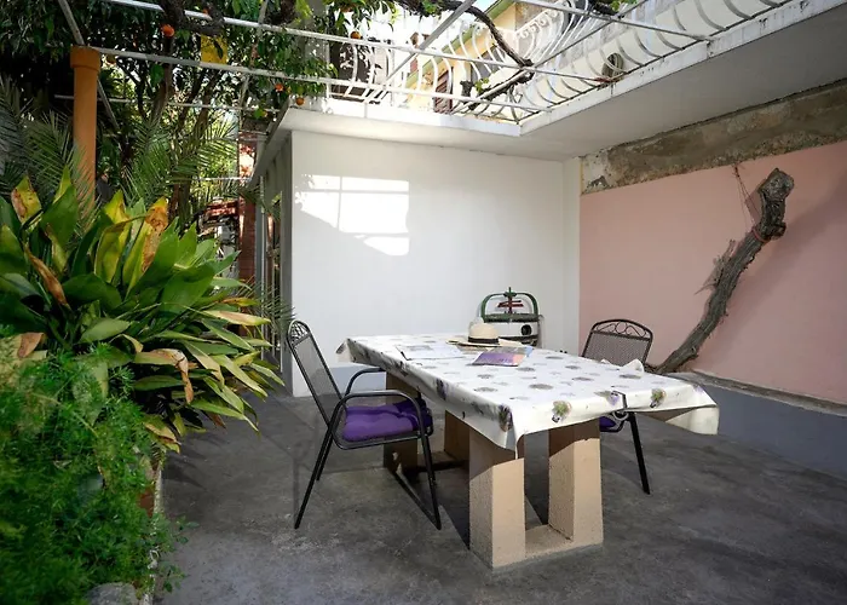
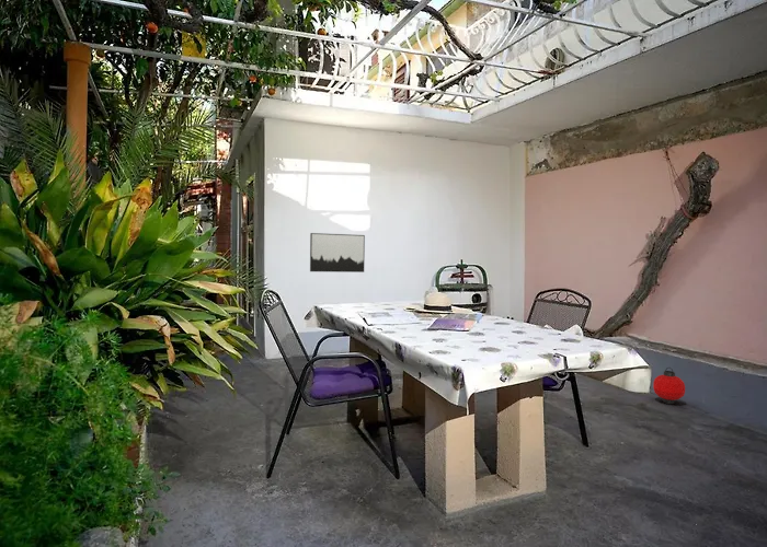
+ lantern (668, 384)
+ wall art (337, 253)
